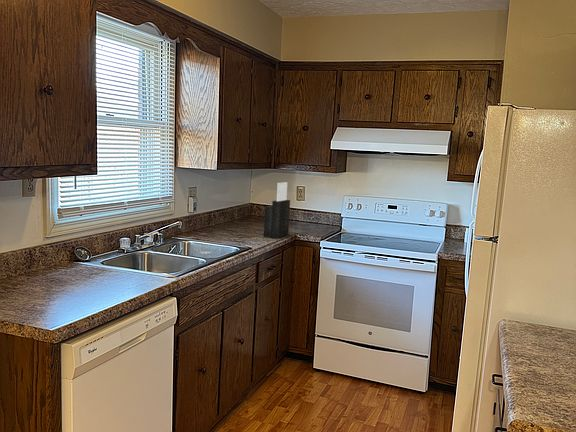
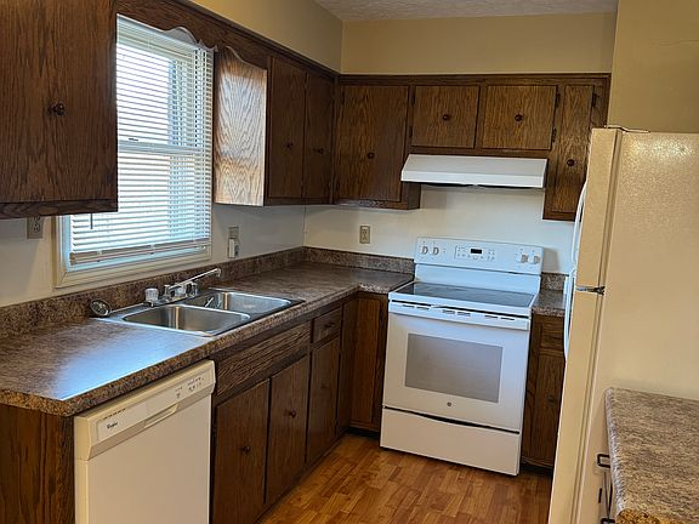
- knife block (275, 208)
